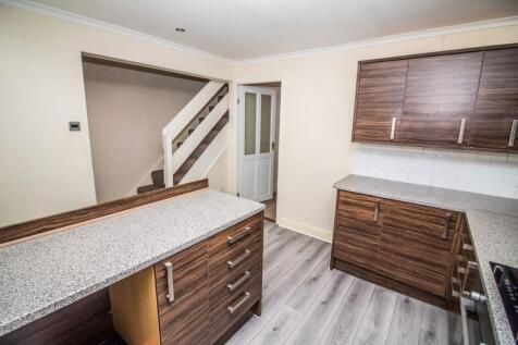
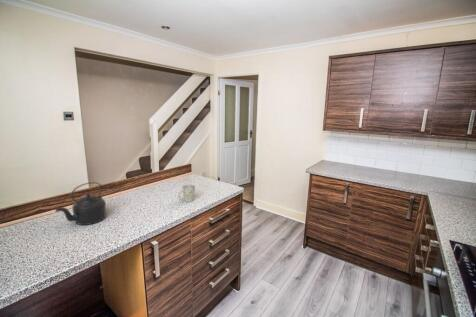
+ mug (186, 194)
+ kettle (81, 203)
